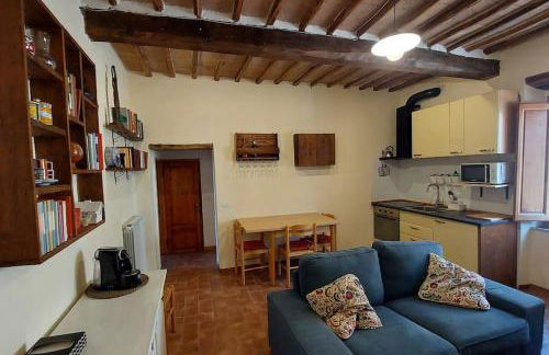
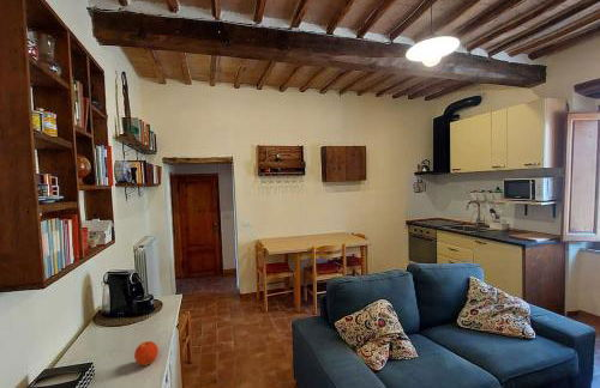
+ fruit (146, 352)
